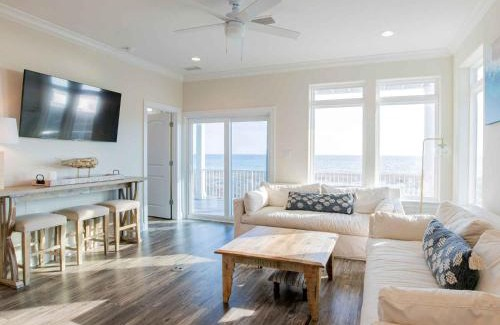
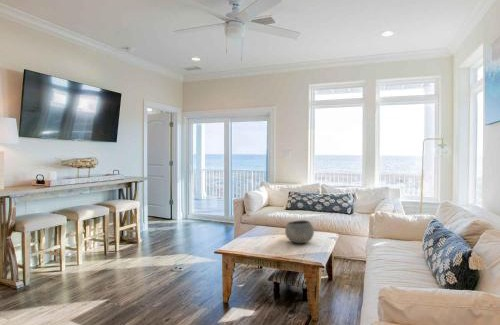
+ bowl (299, 231)
